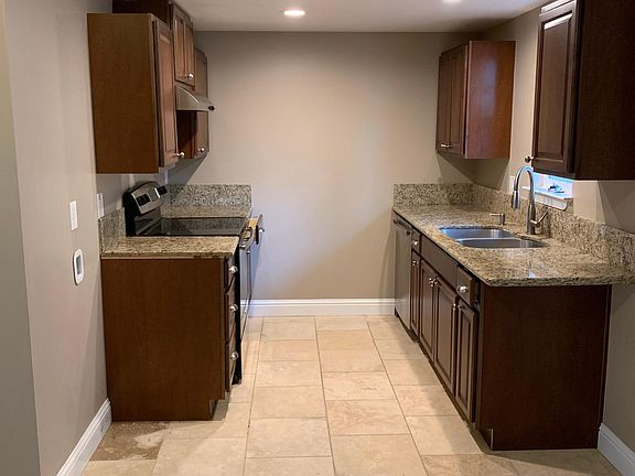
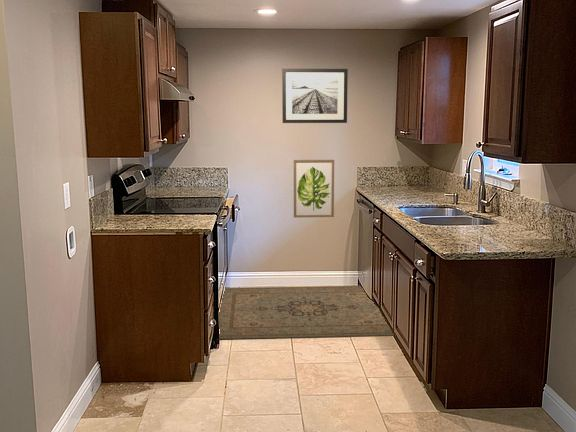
+ wall art (313, 188)
+ wall art (314, 96)
+ rug (307, 308)
